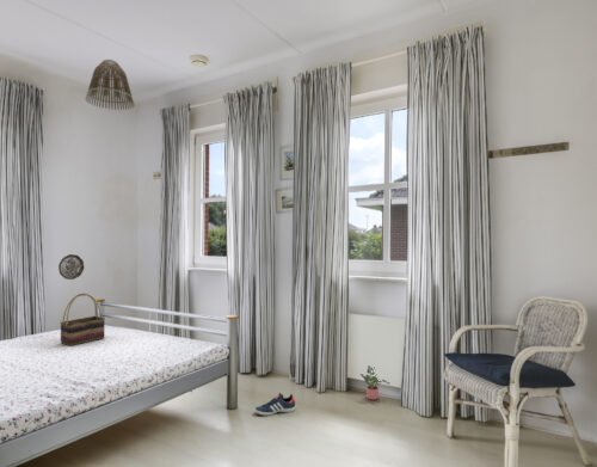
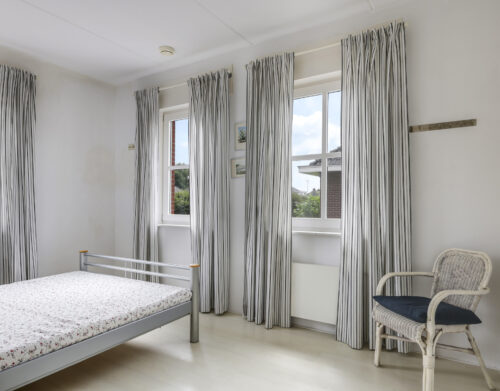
- lamp shade (109, 82)
- sneaker (275, 403)
- decorative plate (70, 266)
- woven basket (82, 318)
- potted plant (376, 382)
